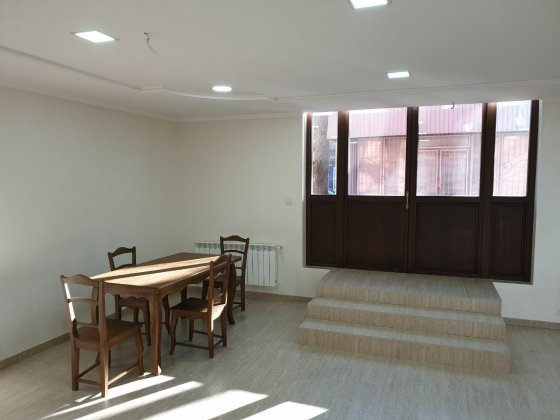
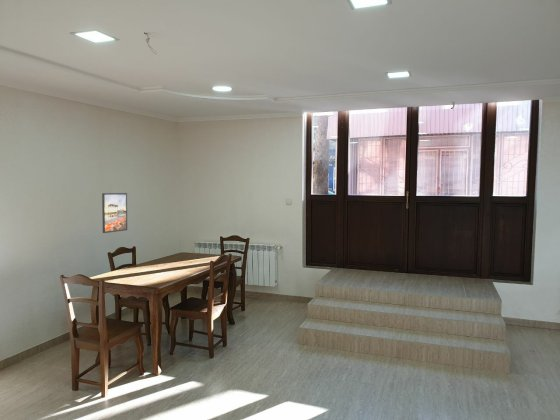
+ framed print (115, 212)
